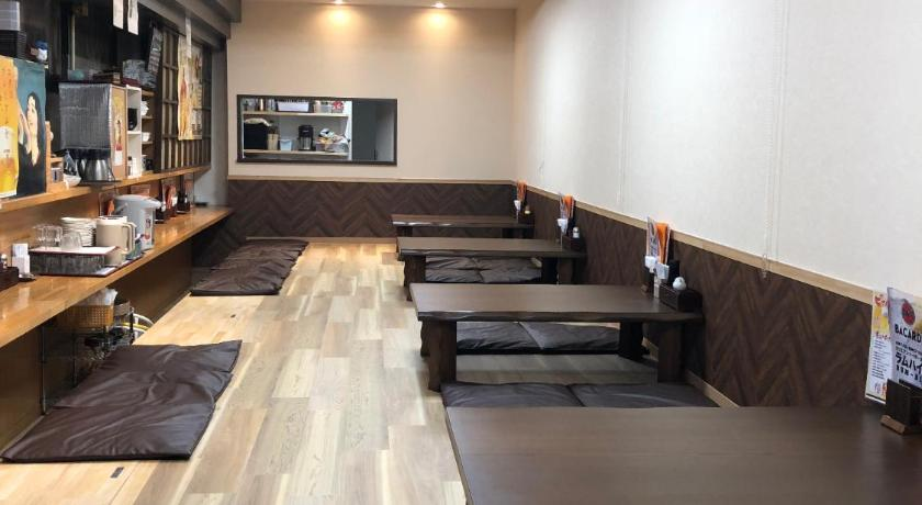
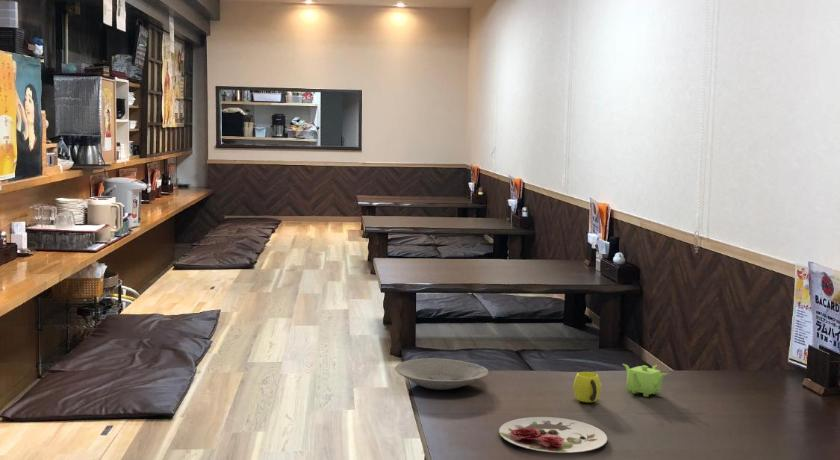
+ bowl (441, 377)
+ plate (552, 433)
+ teapot (644, 379)
+ cup (589, 388)
